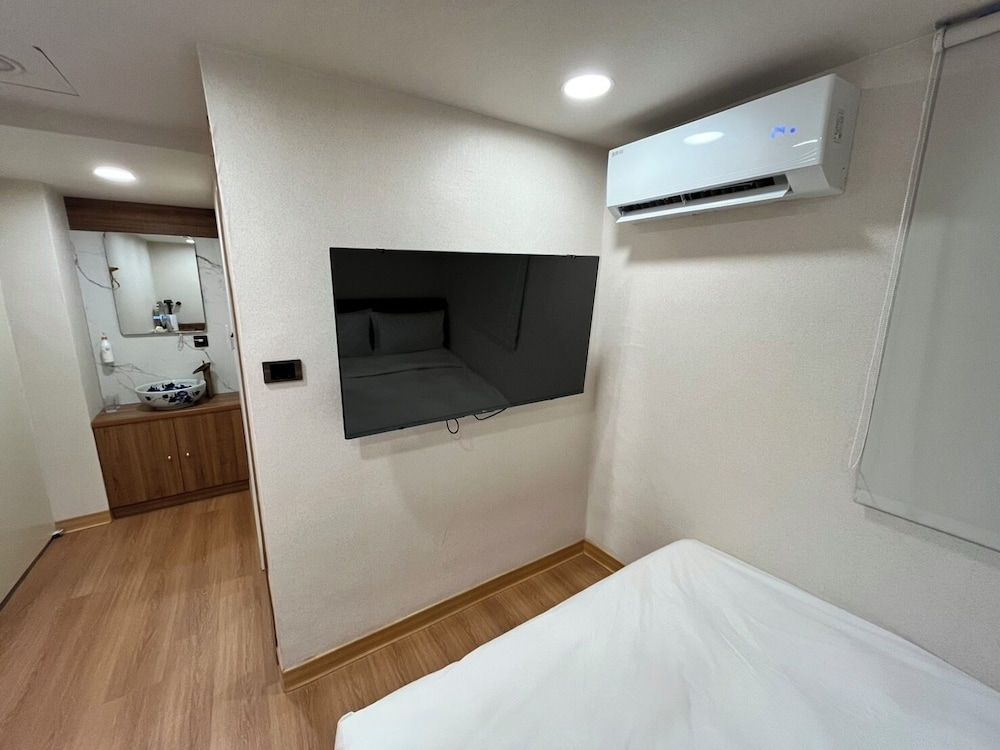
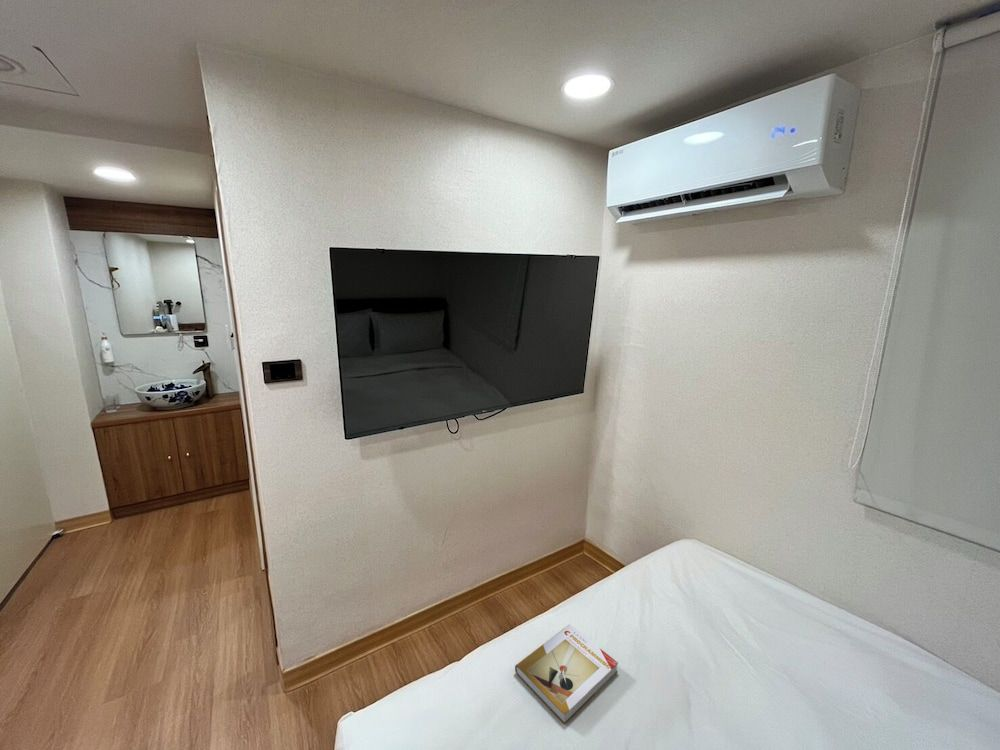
+ book (566, 667)
